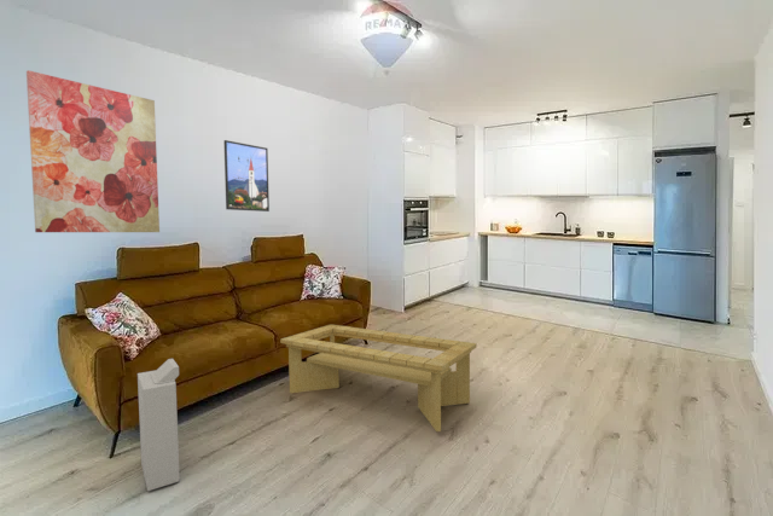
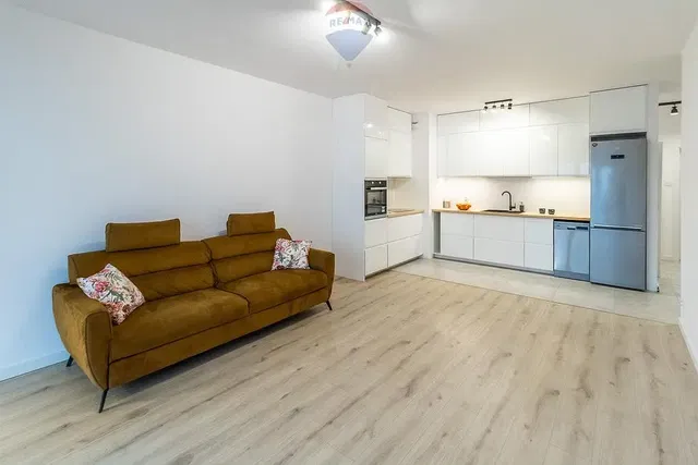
- wall art (99, 160)
- air purifier (159, 418)
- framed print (248, 176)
- coffee table (376, 369)
